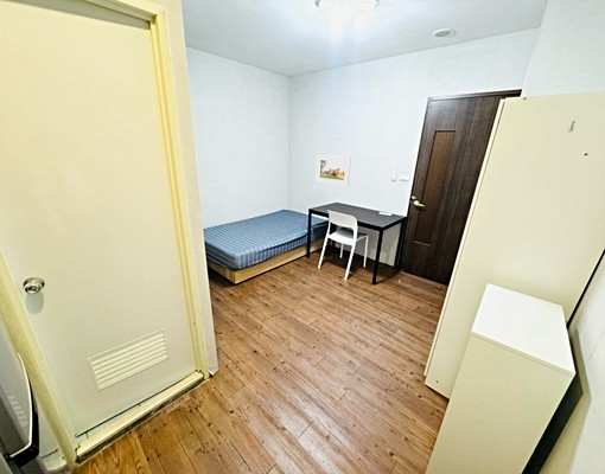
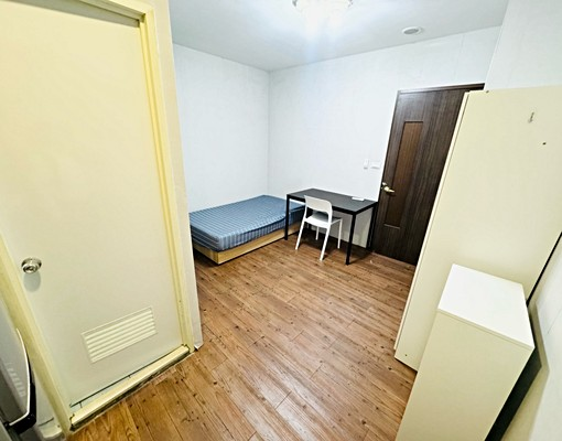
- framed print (332, 169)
